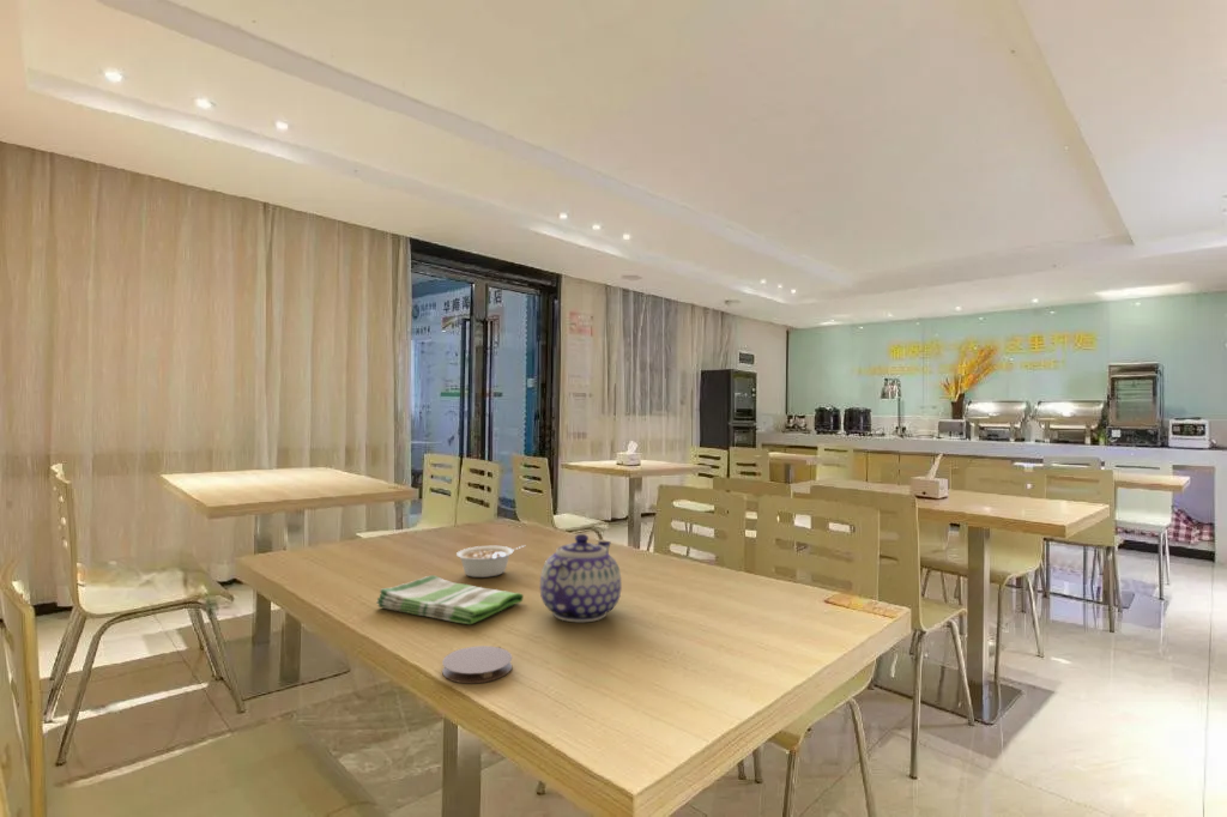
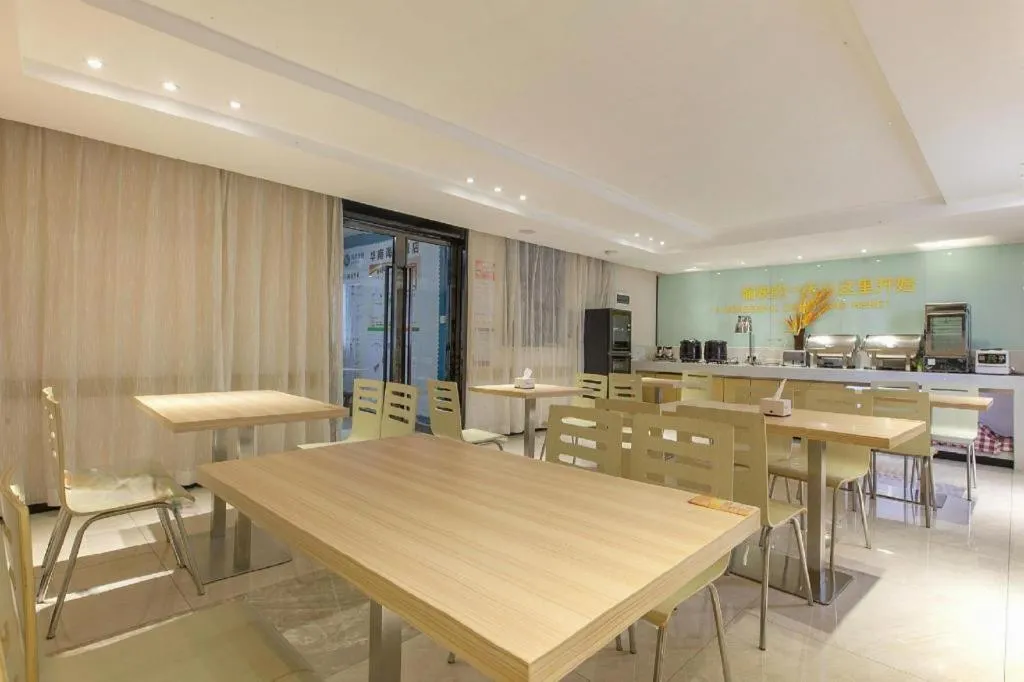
- coaster (477, 662)
- dish towel (451, 595)
- legume (486, 559)
- teapot (580, 574)
